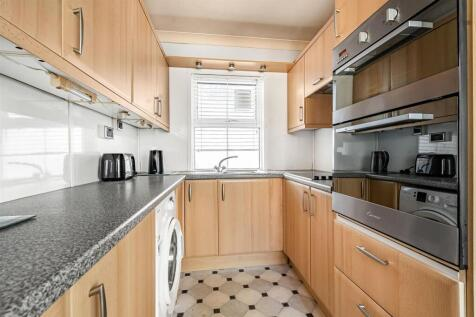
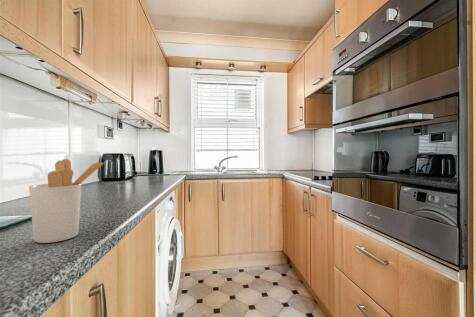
+ utensil holder (70, 197)
